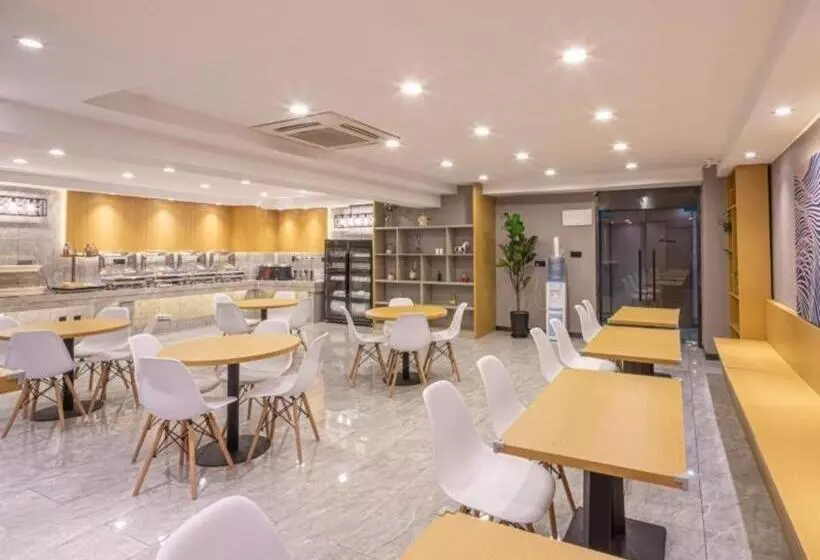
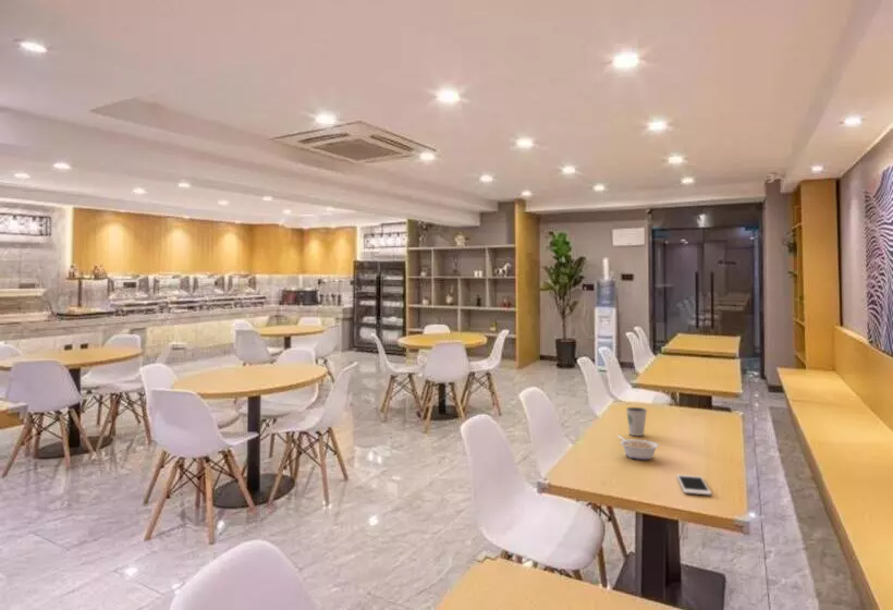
+ cell phone (693, 484)
+ legume (637, 448)
+ dixie cup (636, 422)
